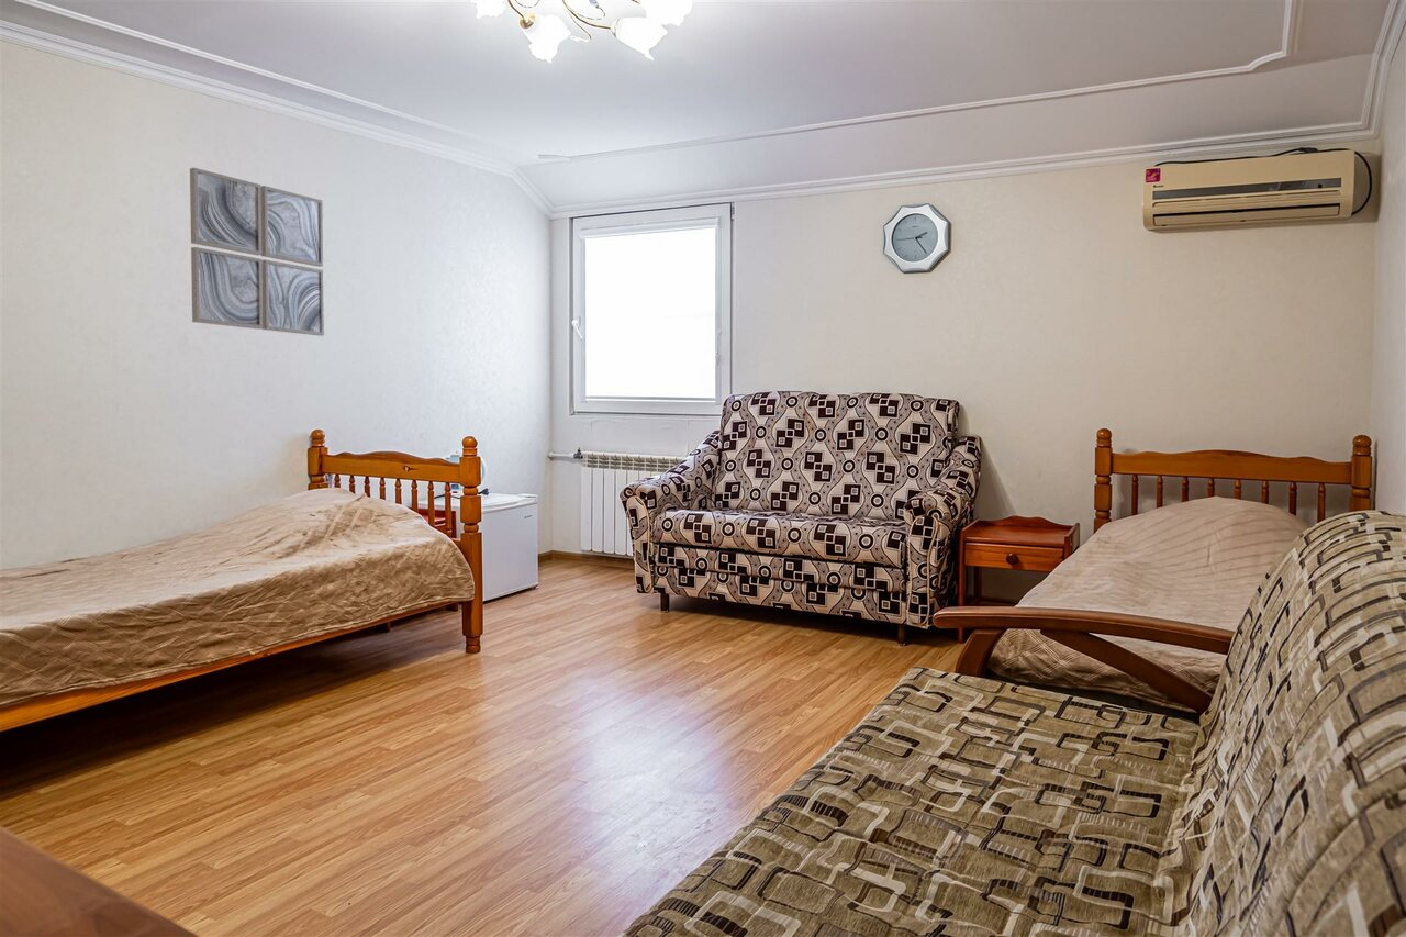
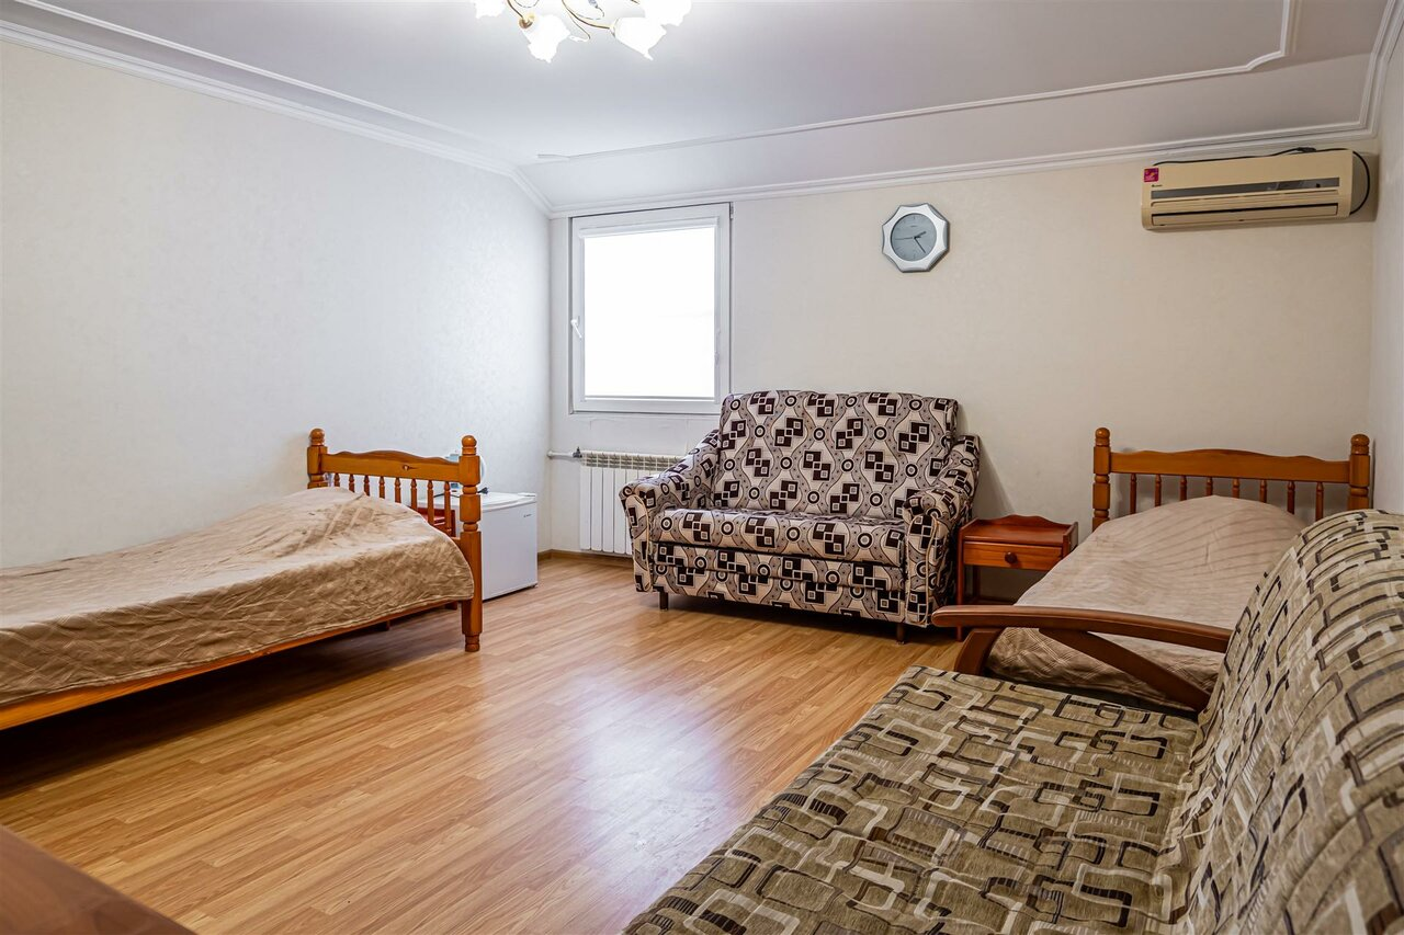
- wall art (263, 256)
